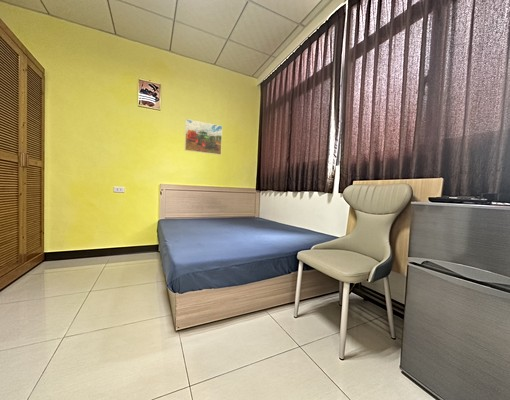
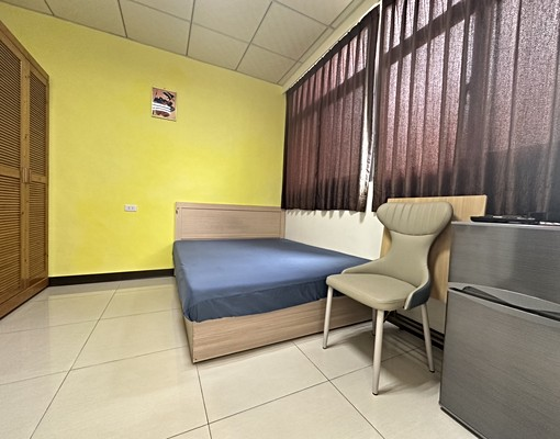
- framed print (204, 137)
